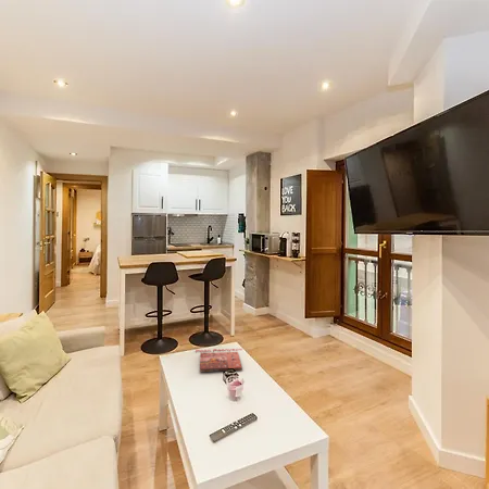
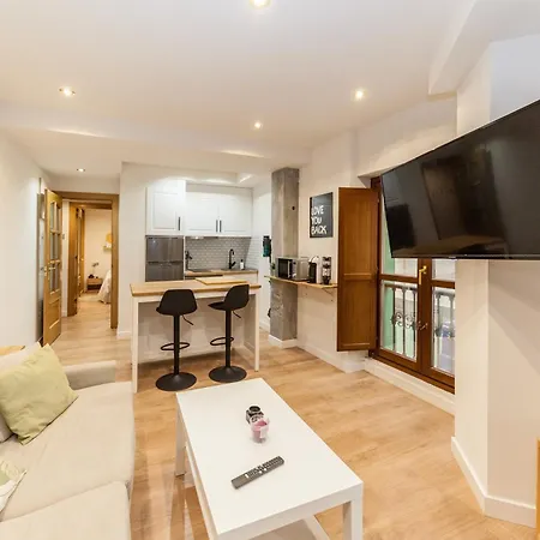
- cover (220, 358)
